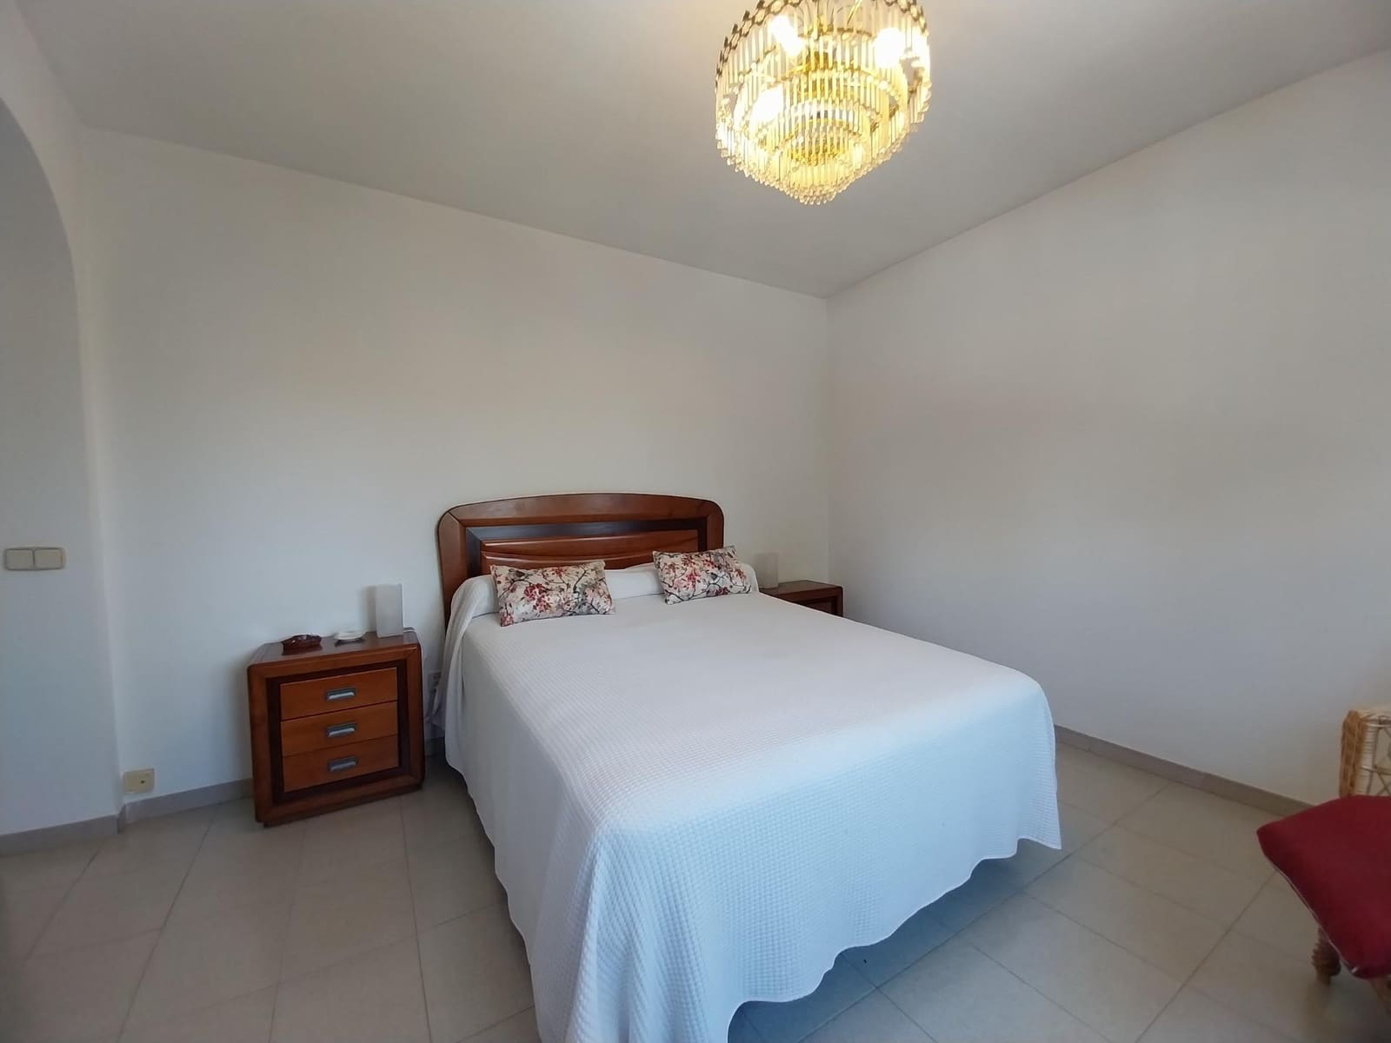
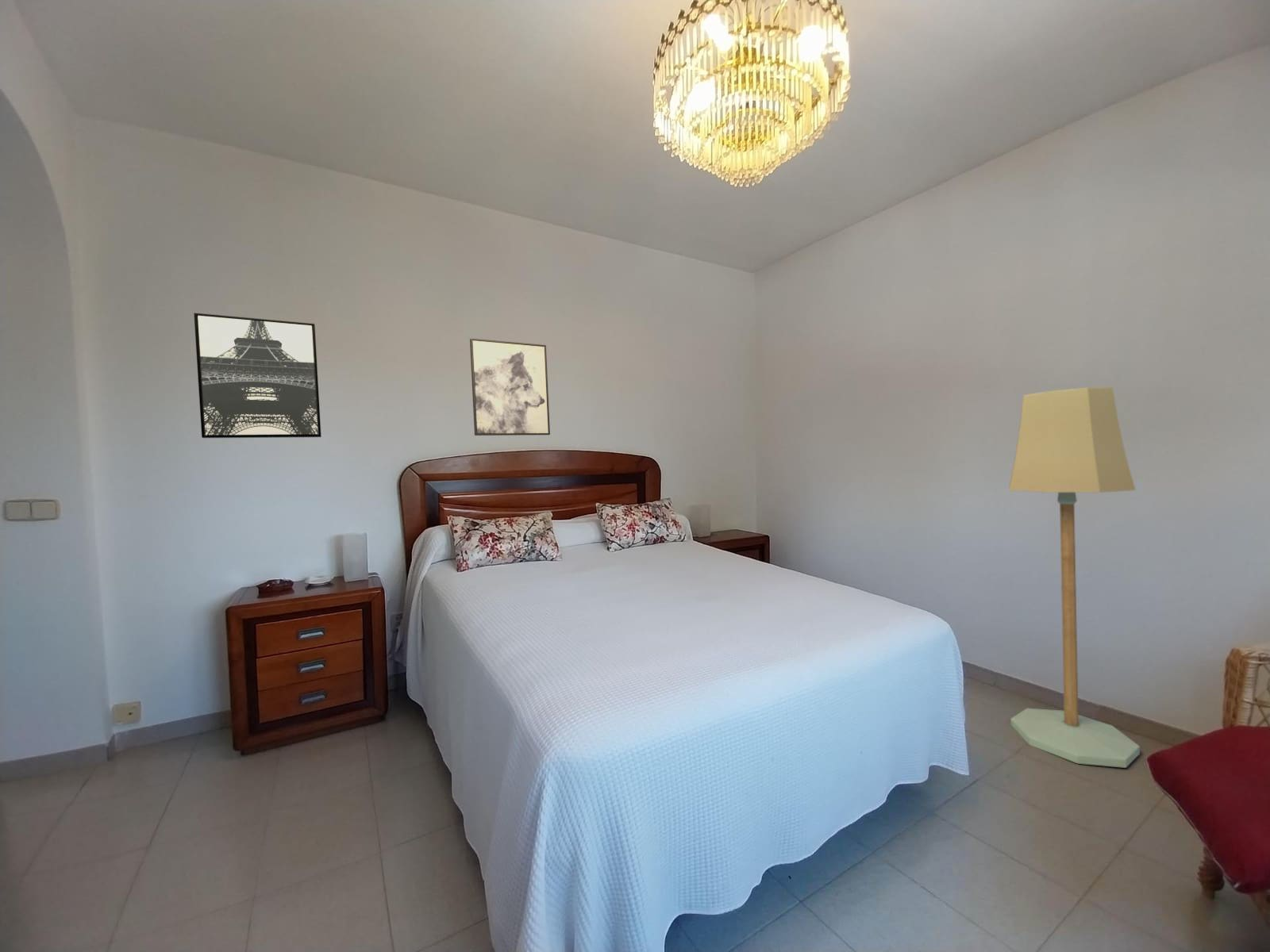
+ wall art (511, 389)
+ floor lamp (1068, 567)
+ wall art (261, 378)
